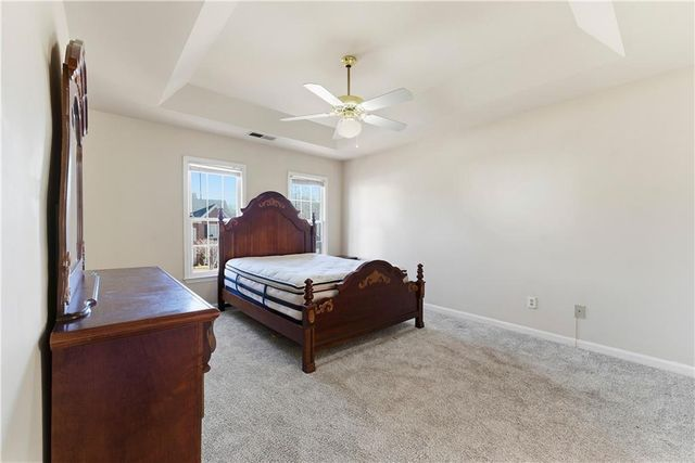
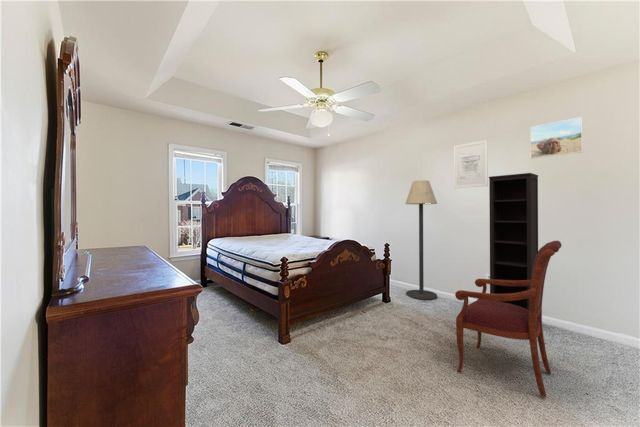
+ bookcase (513, 247)
+ armchair (502, 304)
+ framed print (555, 138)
+ wall art (470, 165)
+ floor lamp (421, 238)
